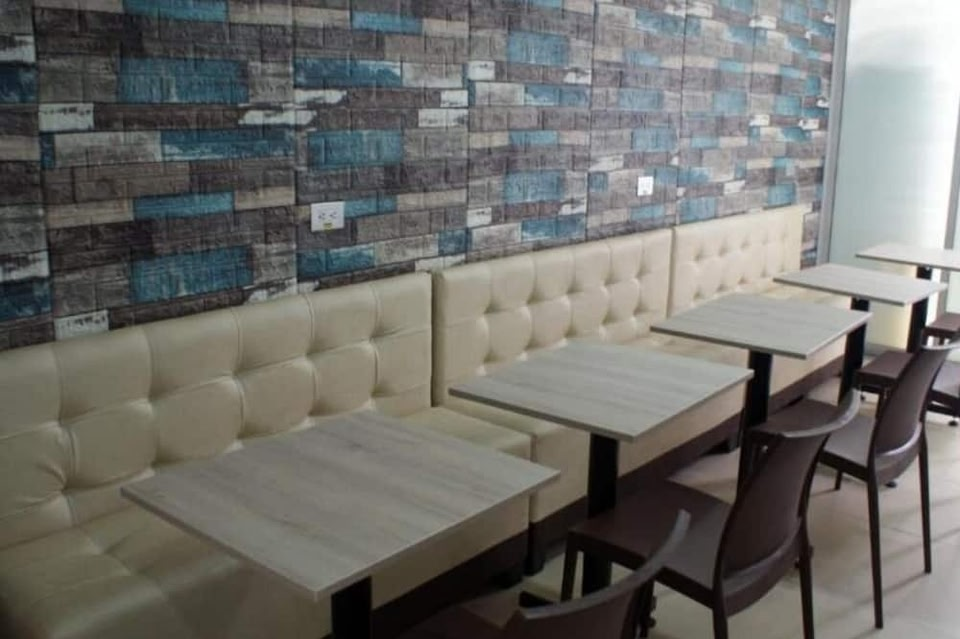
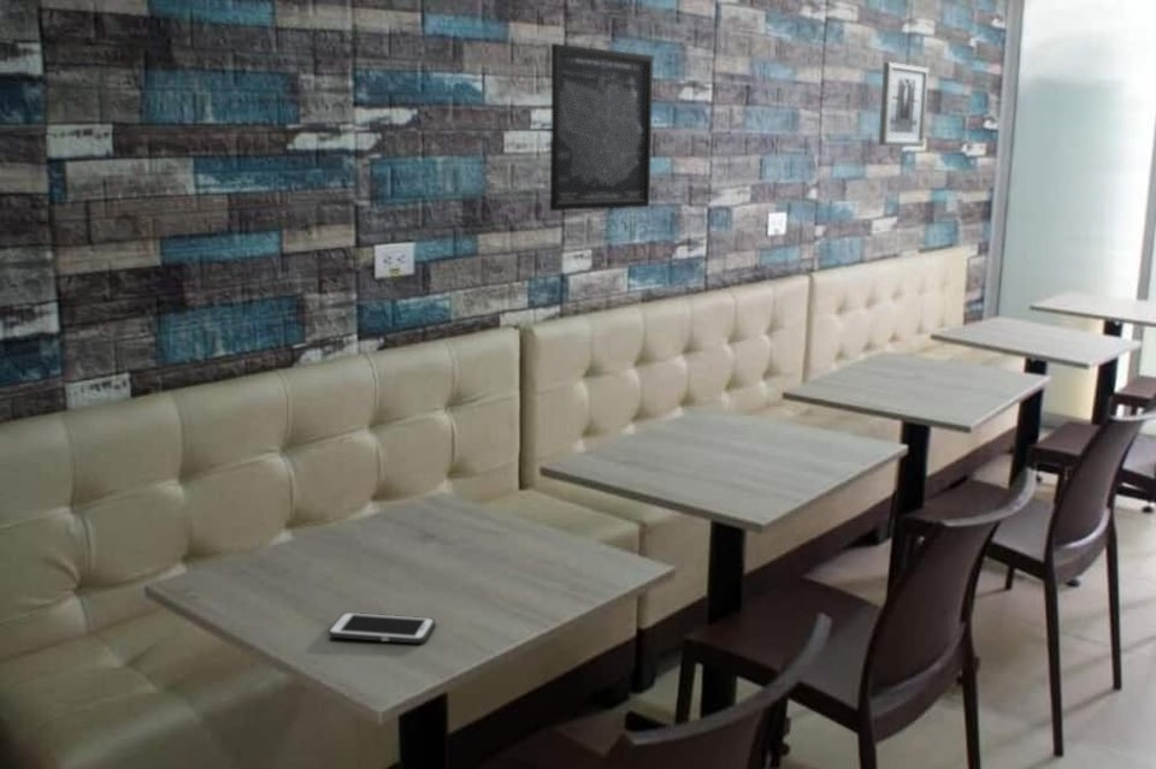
+ wall art (904, 106)
+ wall art (603, 130)
+ cell phone (382, 627)
